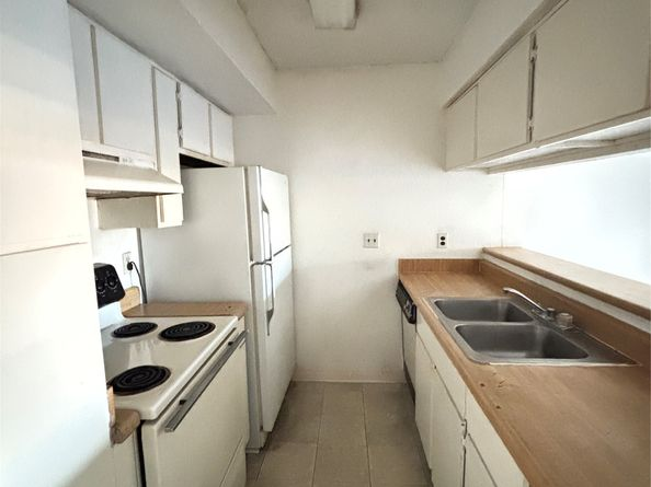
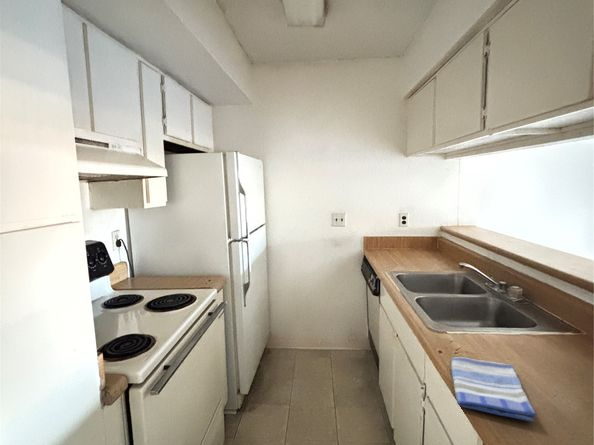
+ dish towel (487, 383)
